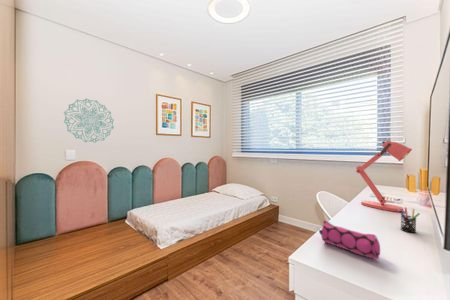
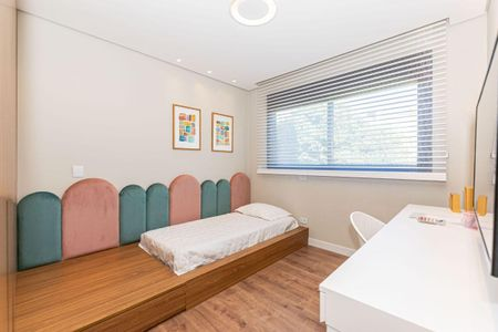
- desk lamp (372, 182)
- pencil case (348, 237)
- pen holder (409, 219)
- wall decoration (90, 120)
